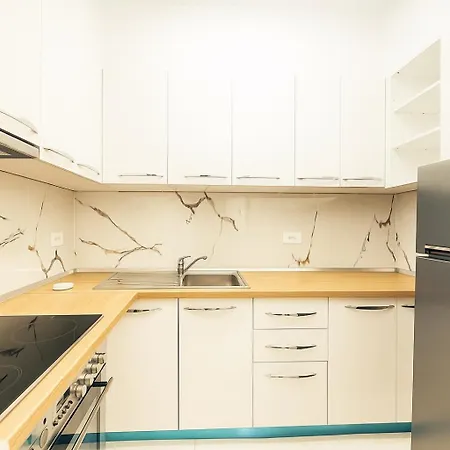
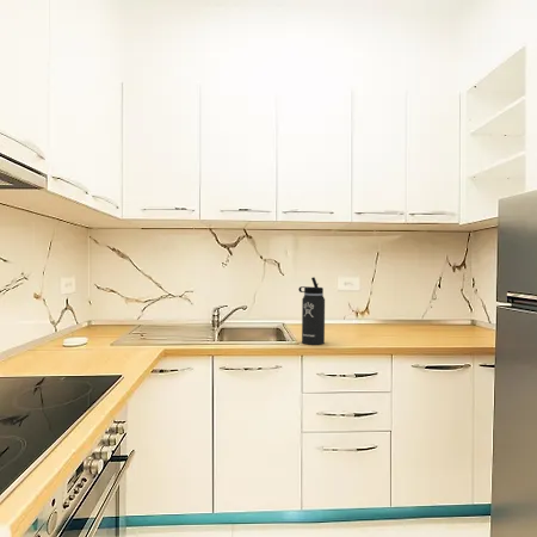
+ thermos bottle (310, 309)
